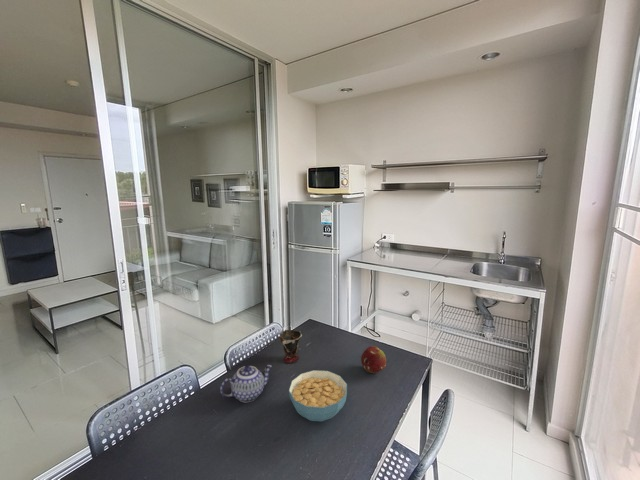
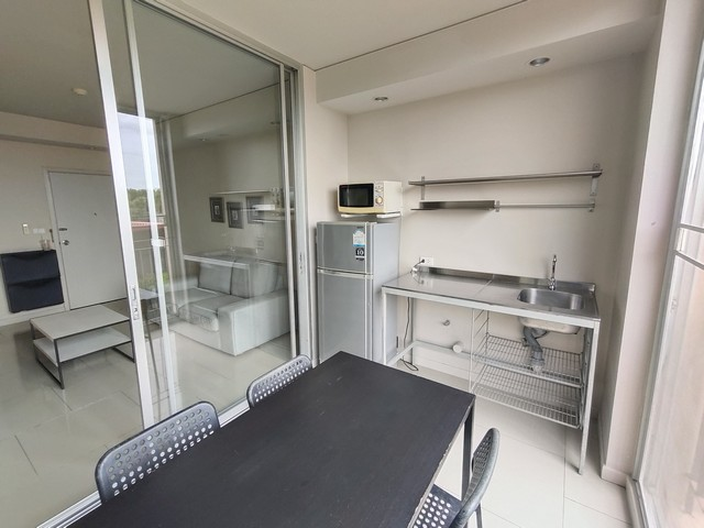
- fruit (374, 359)
- teapot (247, 380)
- cup (291, 346)
- cereal bowl (318, 400)
